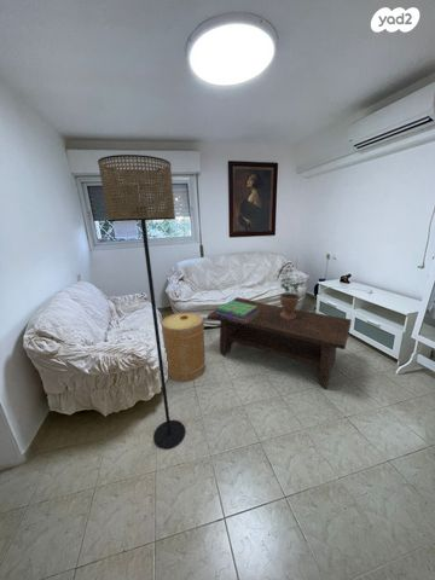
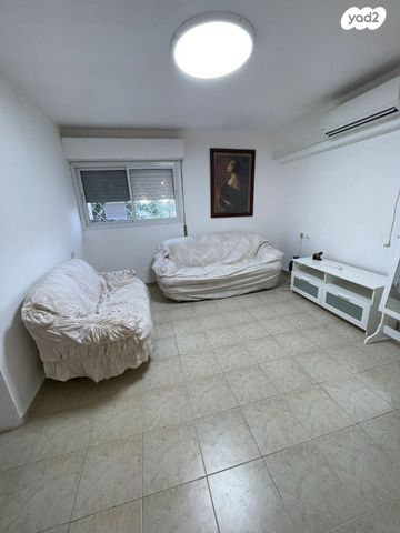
- floor lamp (156, 324)
- stack of books (237, 311)
- basket (184, 344)
- potted plant (289, 290)
- coffee table (276, 336)
